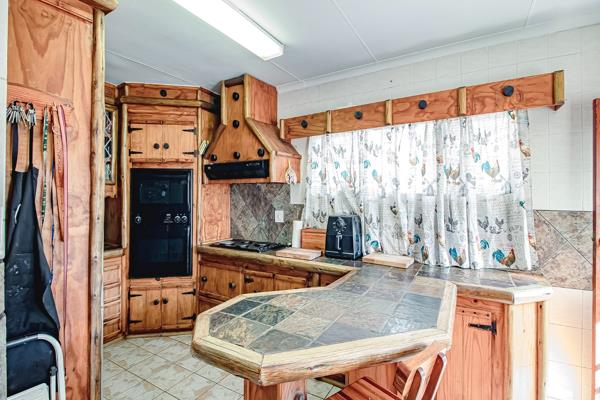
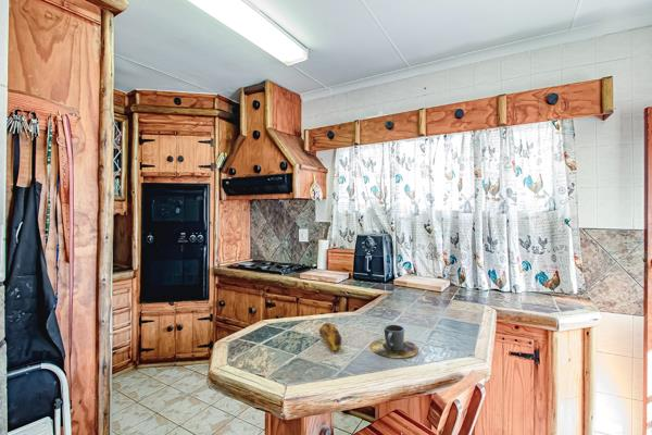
+ banana (327, 333)
+ cup (393, 337)
